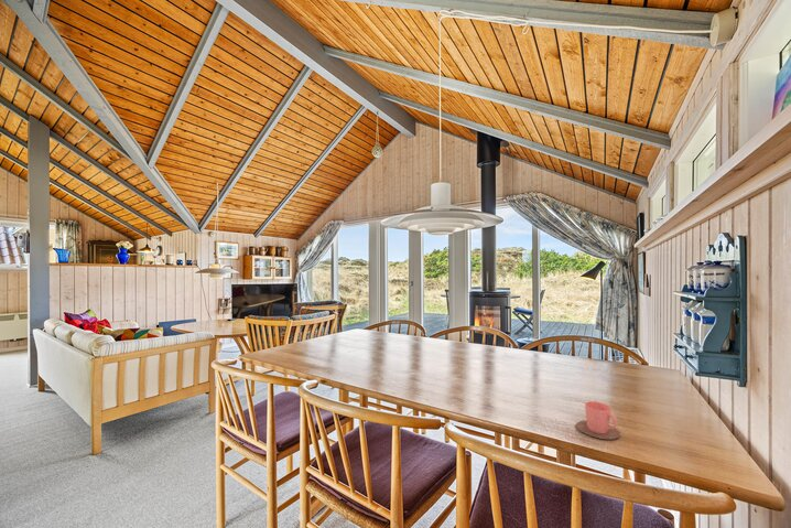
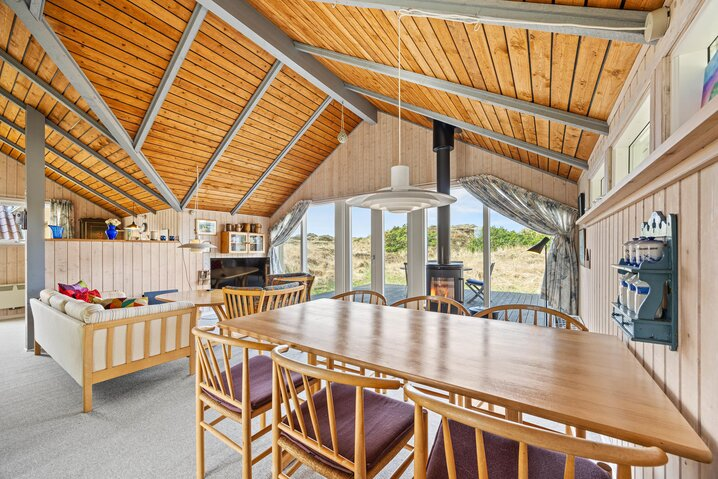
- cup (597, 418)
